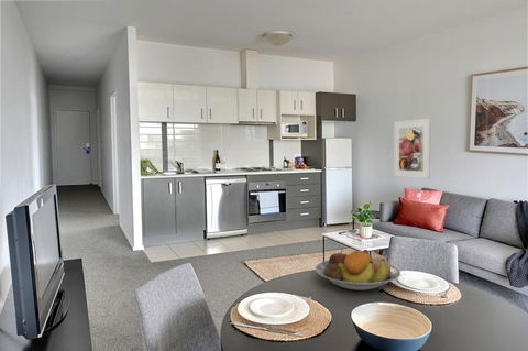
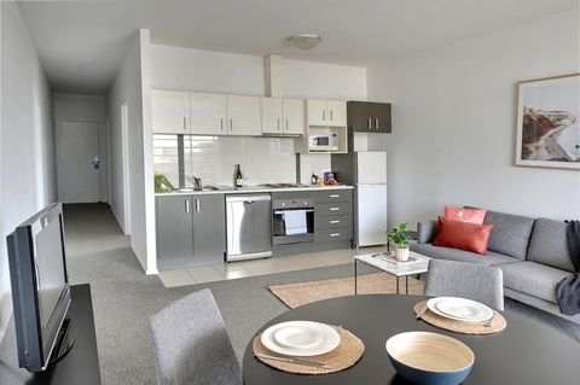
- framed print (410, 149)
- fruit bowl (356, 265)
